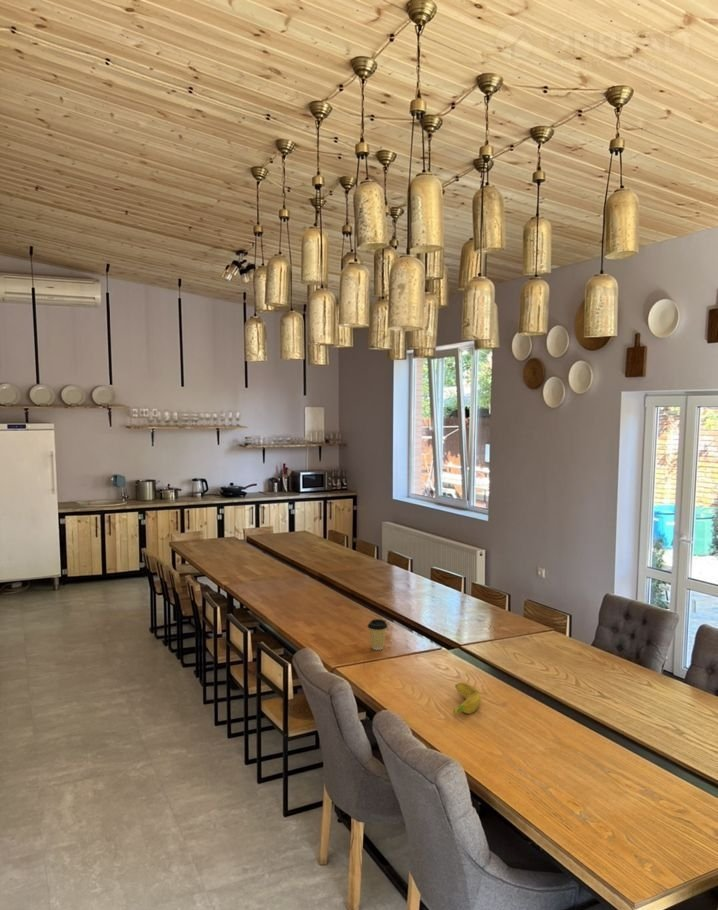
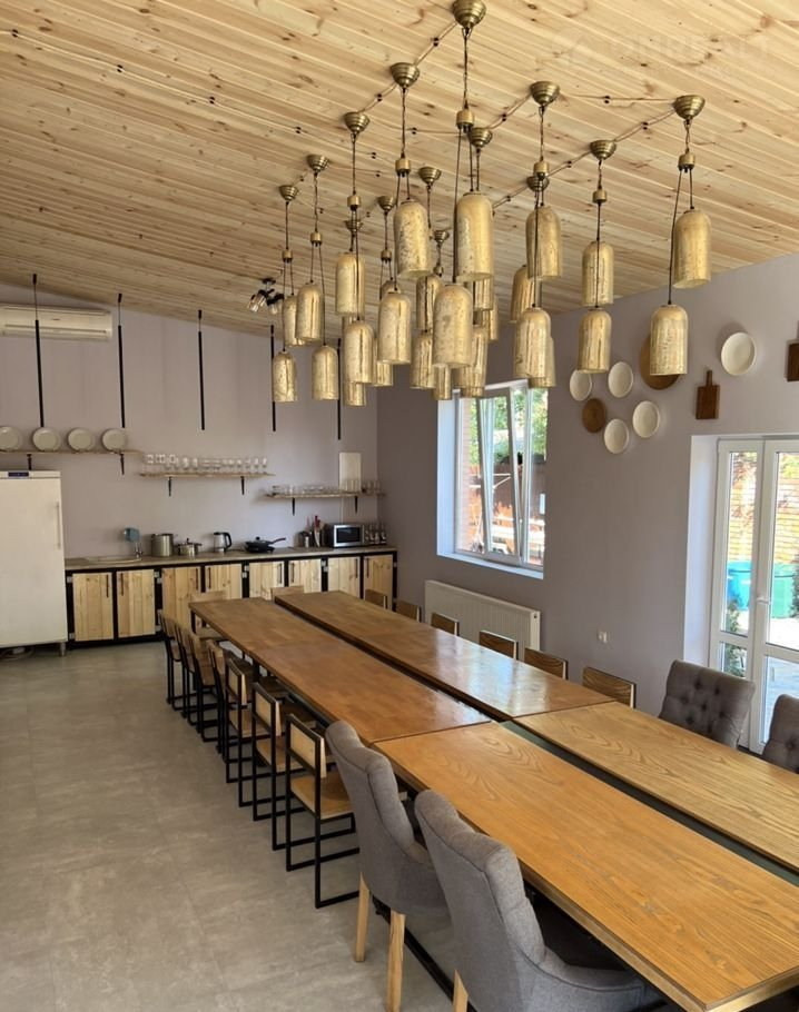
- banana (464, 696)
- coffee cup (377, 634)
